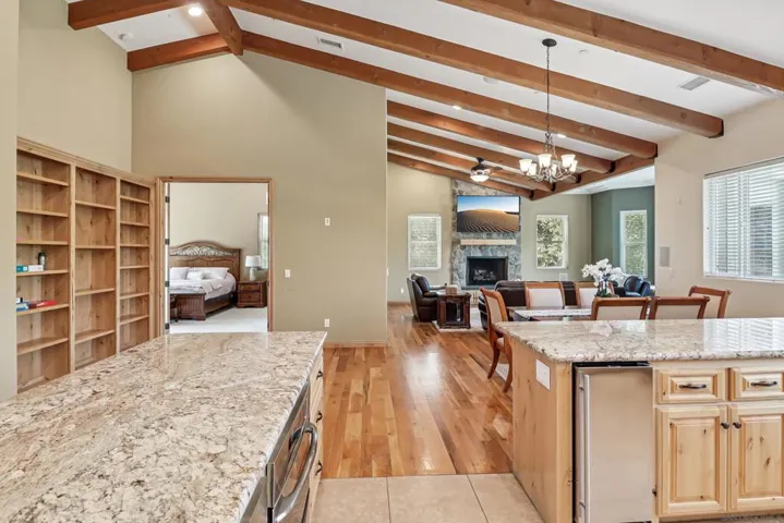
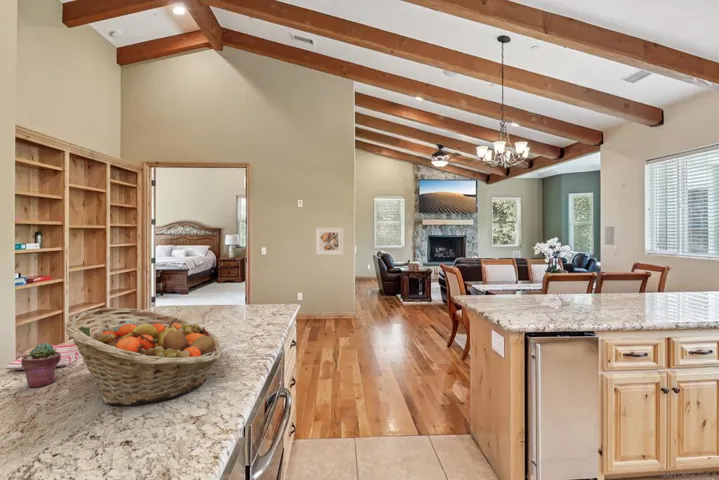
+ fruit basket (151, 346)
+ potted succulent (41, 363)
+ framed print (329, 241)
+ dish towel (55, 351)
